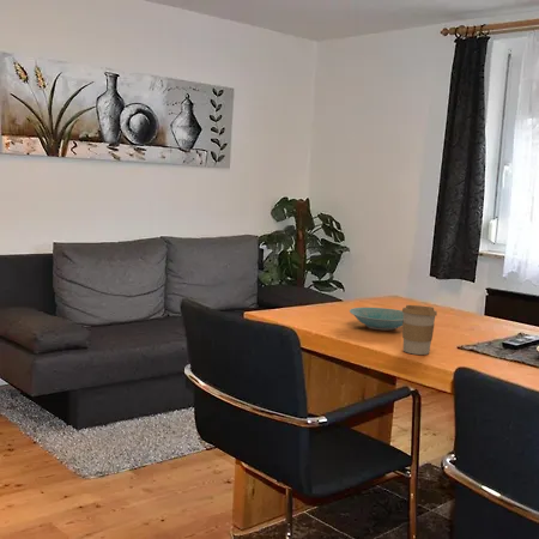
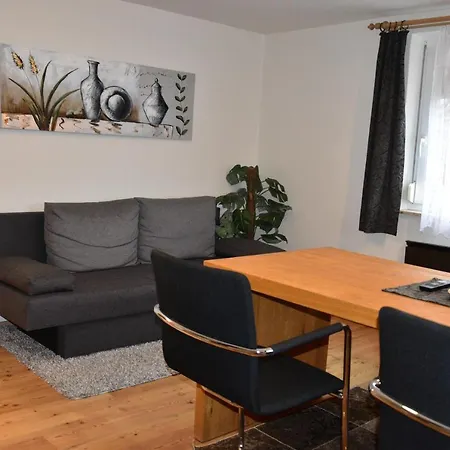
- bowl (380, 320)
- coffee cup (418, 327)
